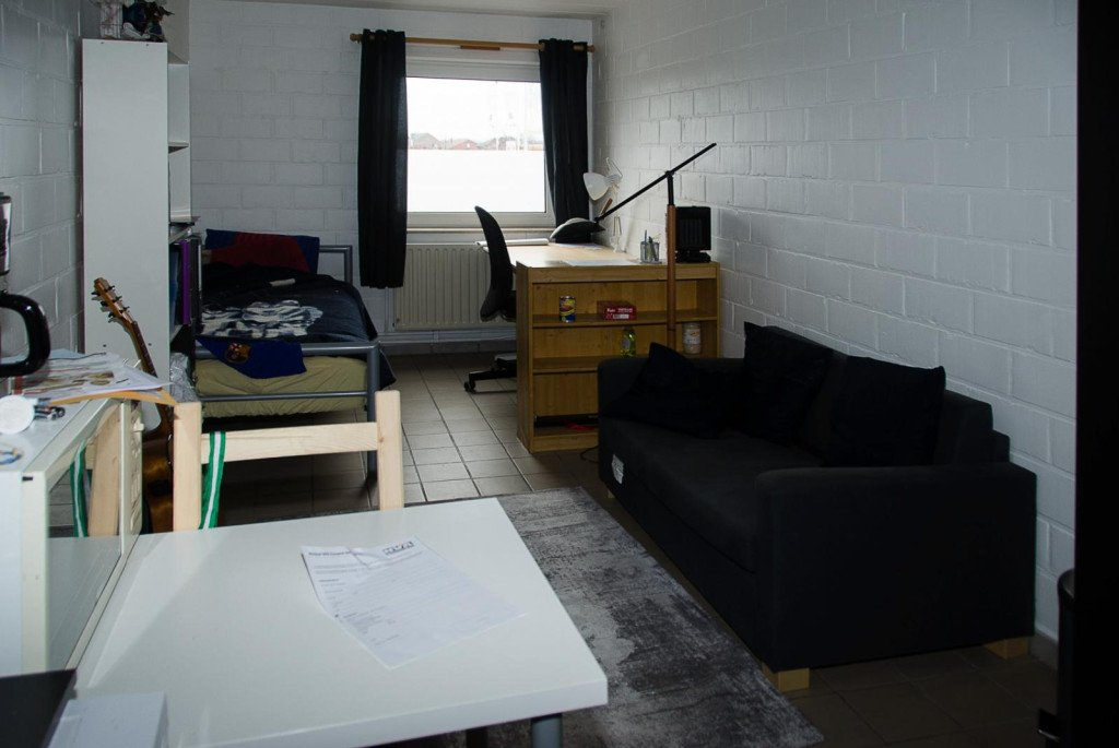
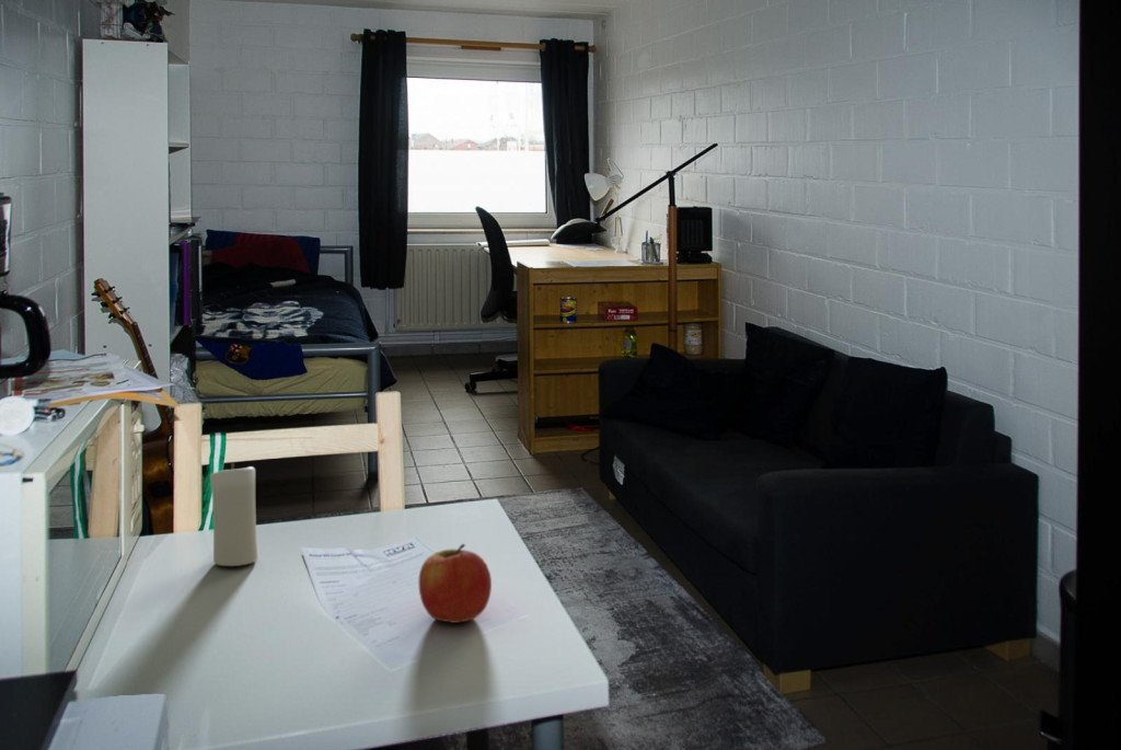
+ candle (234, 511)
+ apple (454, 580)
